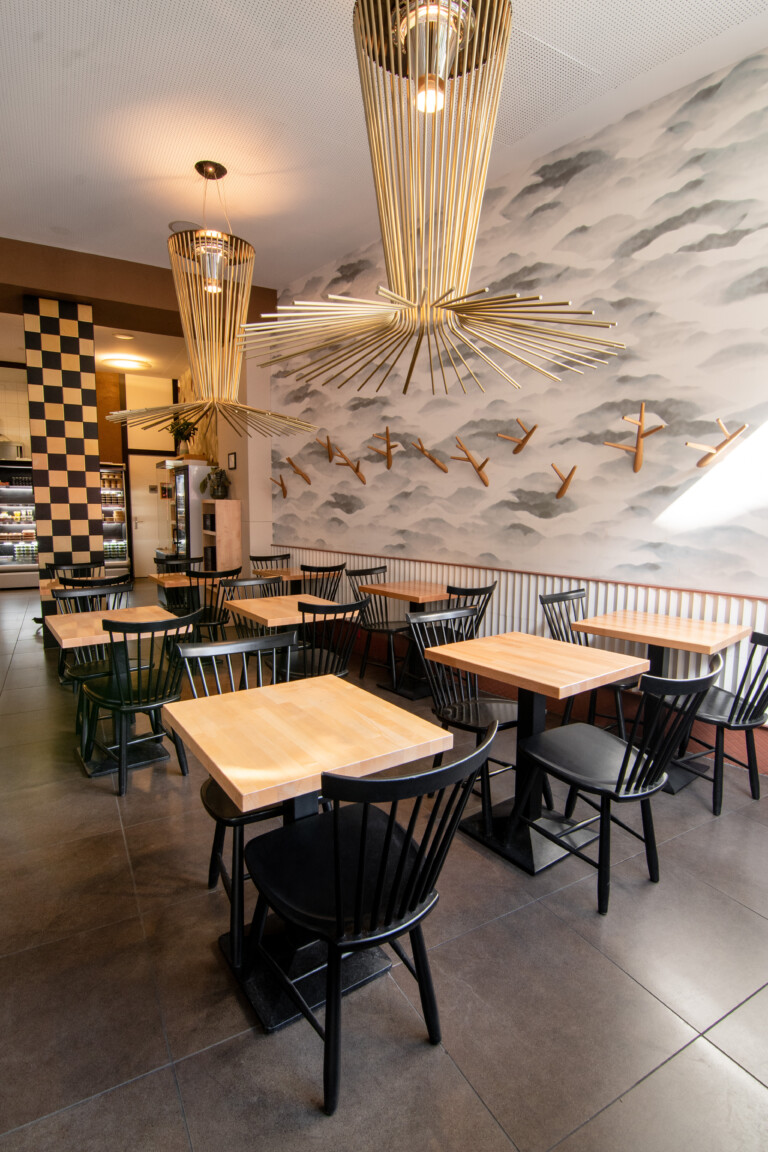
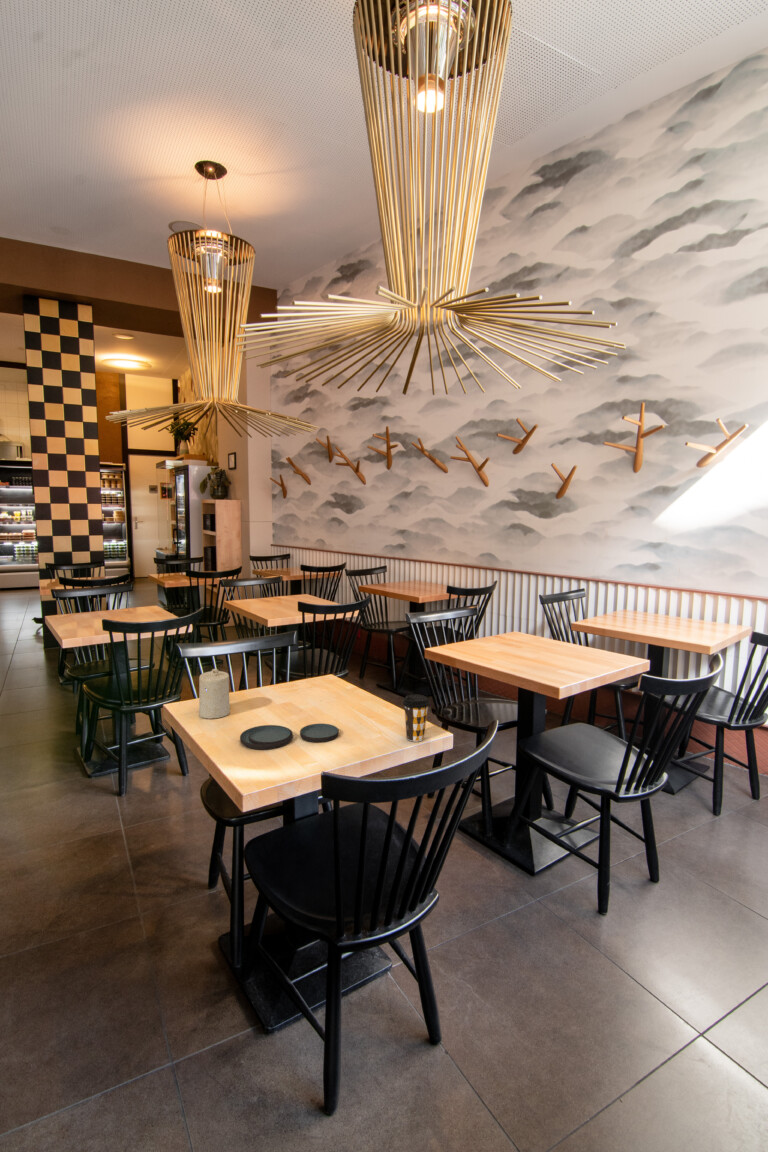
+ plate (289, 734)
+ candle (214, 690)
+ coffee cup (415, 718)
